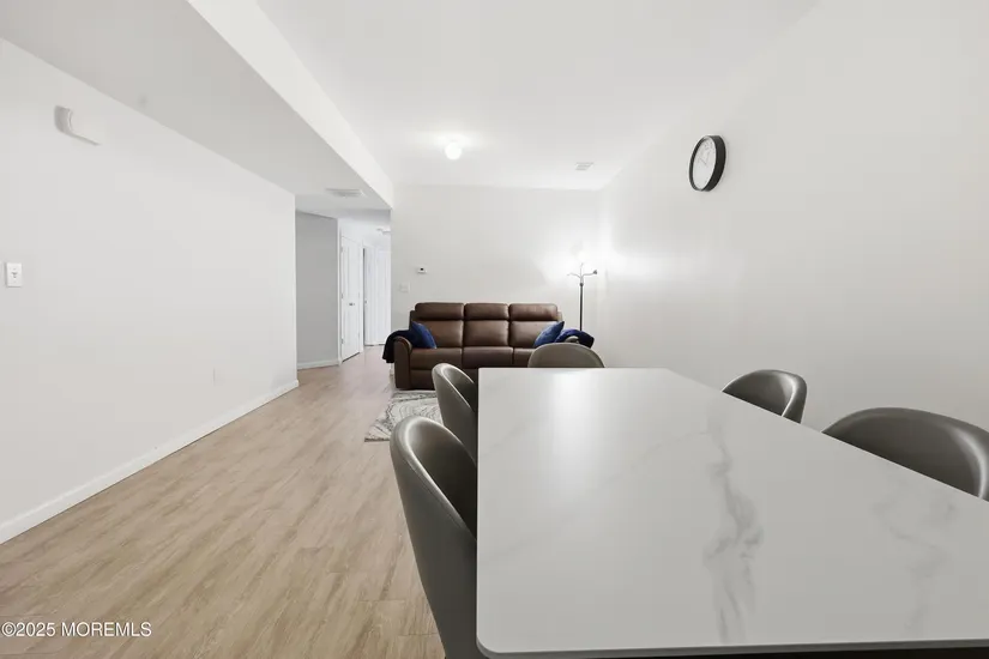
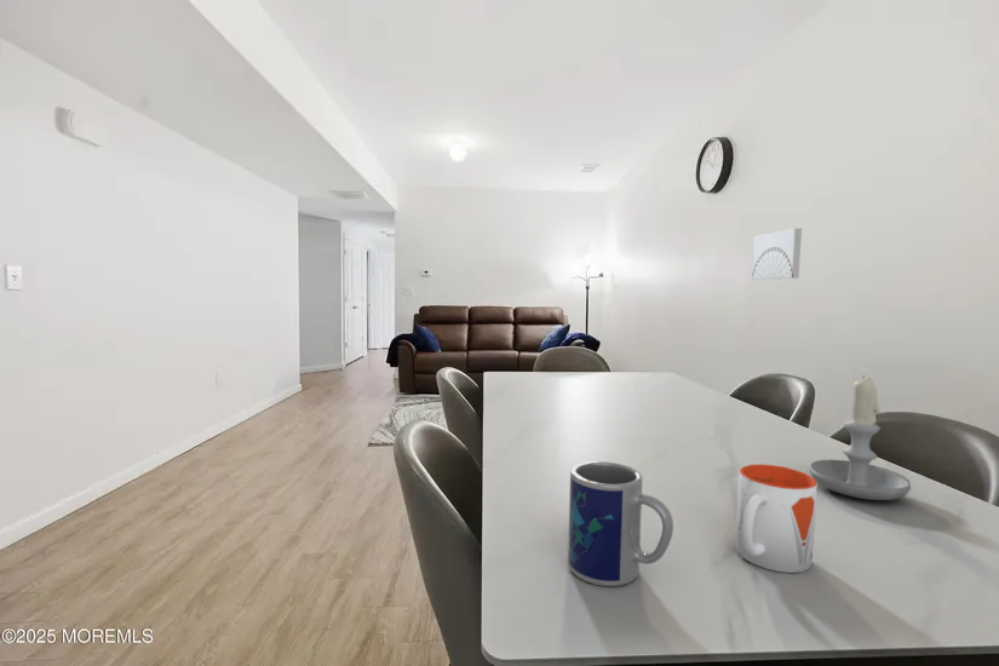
+ mug (768, 518)
+ mug (619, 526)
+ wall art (775, 256)
+ candle (861, 432)
